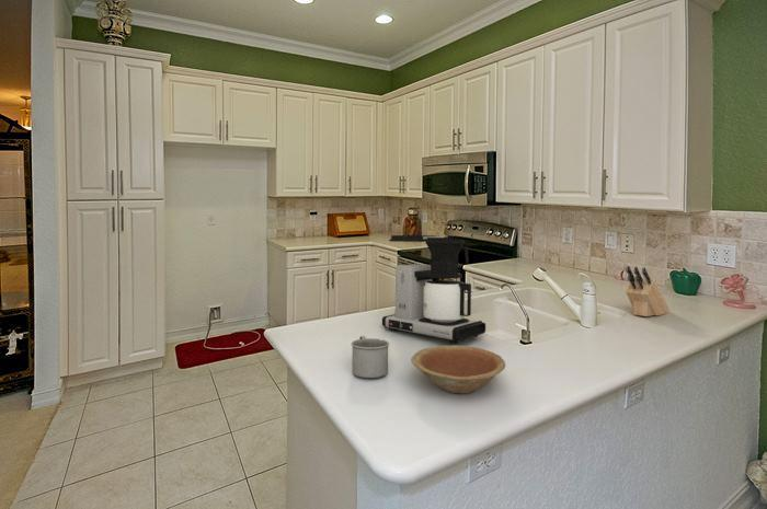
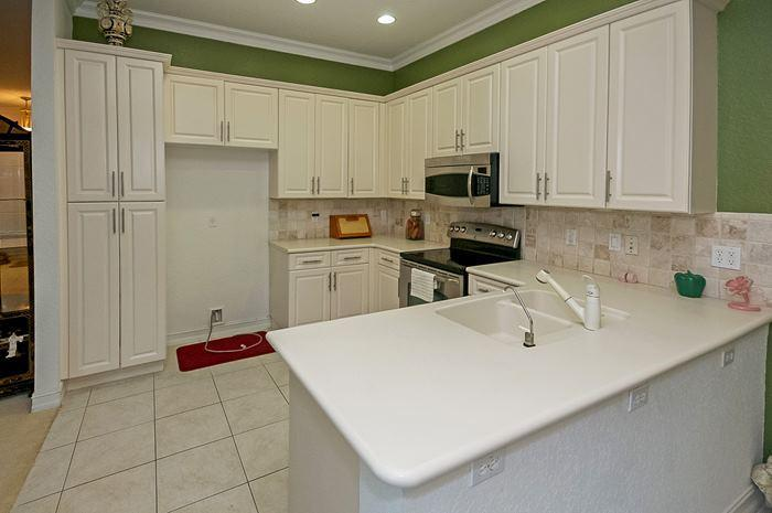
- bowl (457, 371)
- mug (368, 356)
- knife block (646, 289)
- coffee maker (433, 285)
